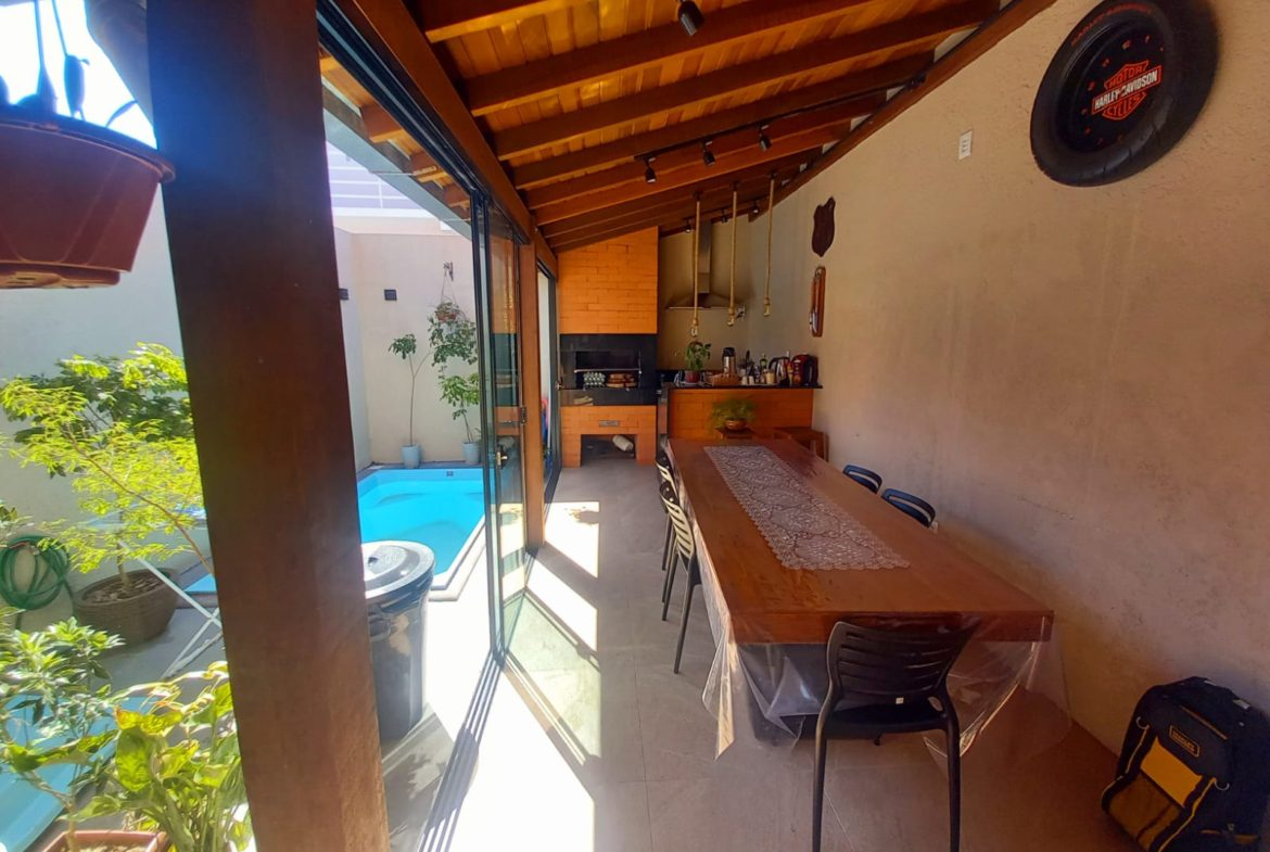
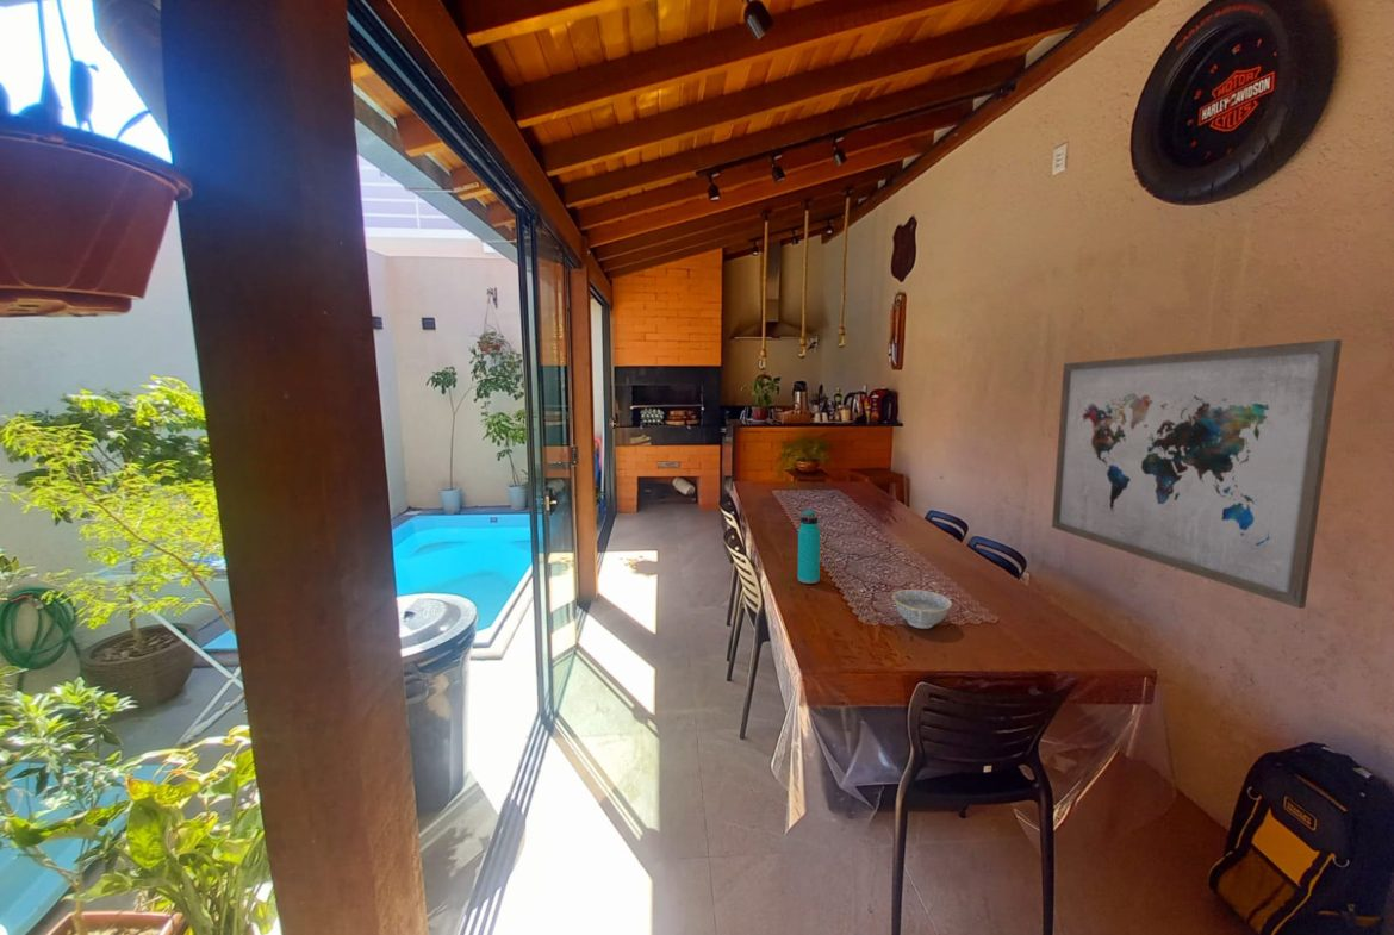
+ wall art (1157, 459)
+ water bottle (808, 546)
+ bowl (920, 611)
